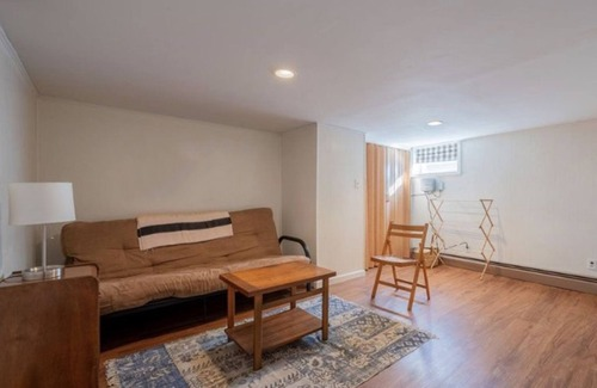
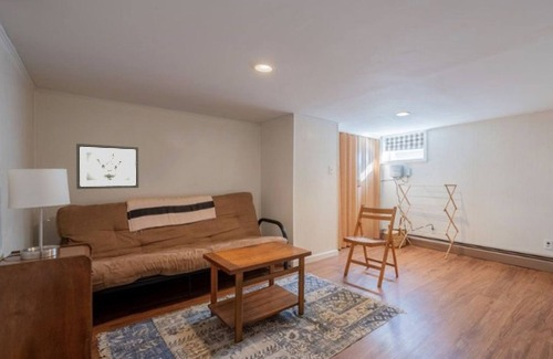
+ wall art (108, 167)
